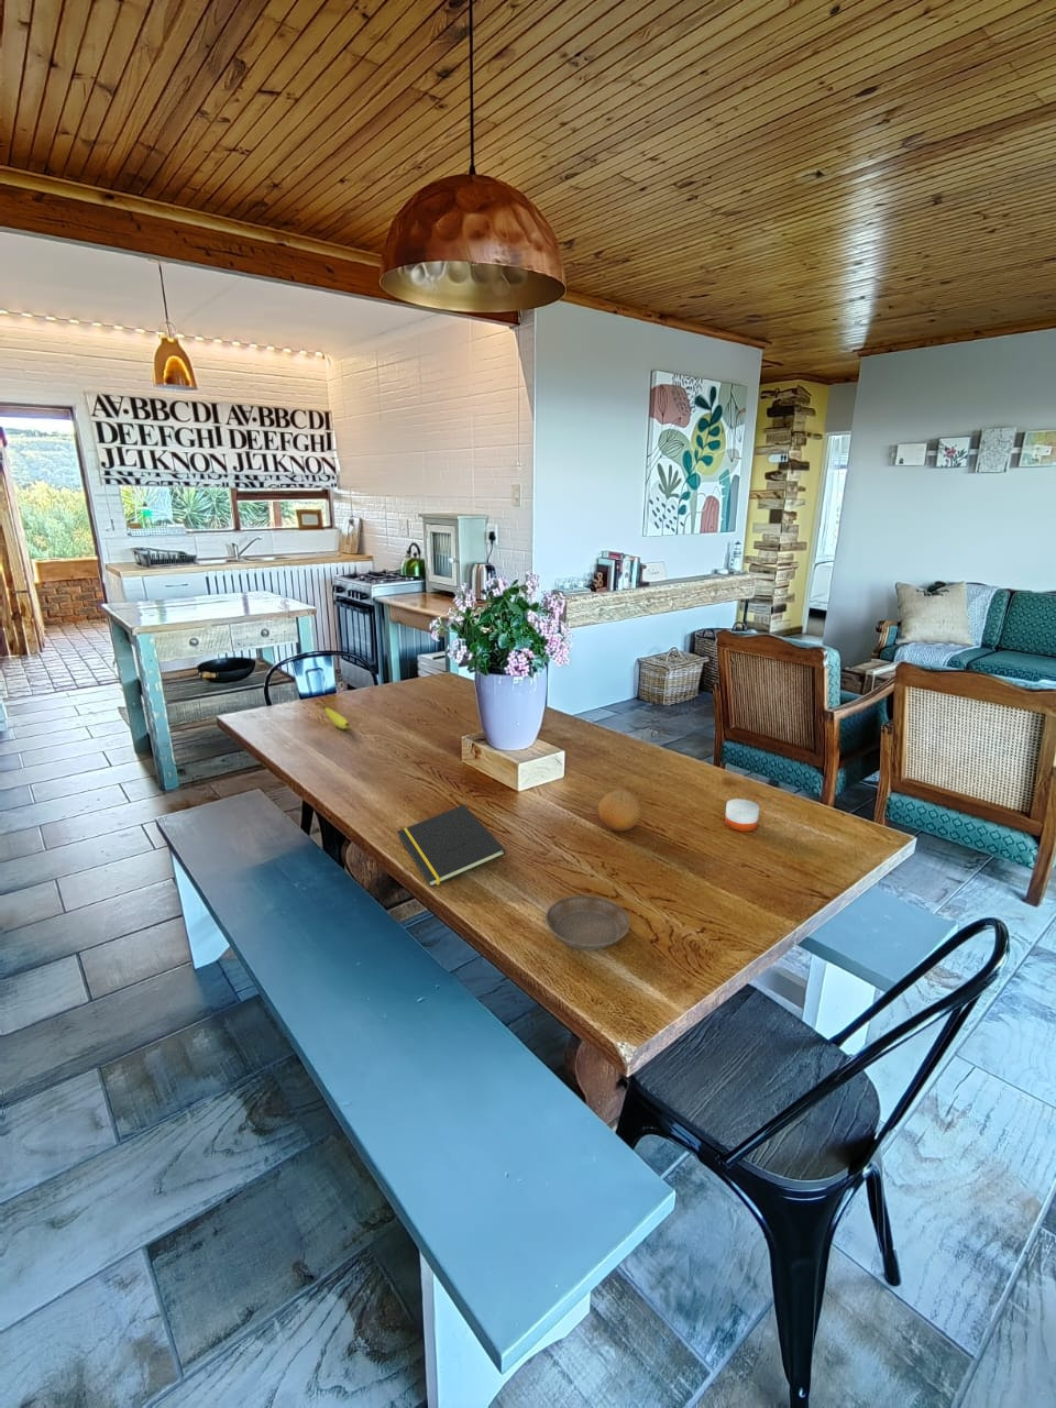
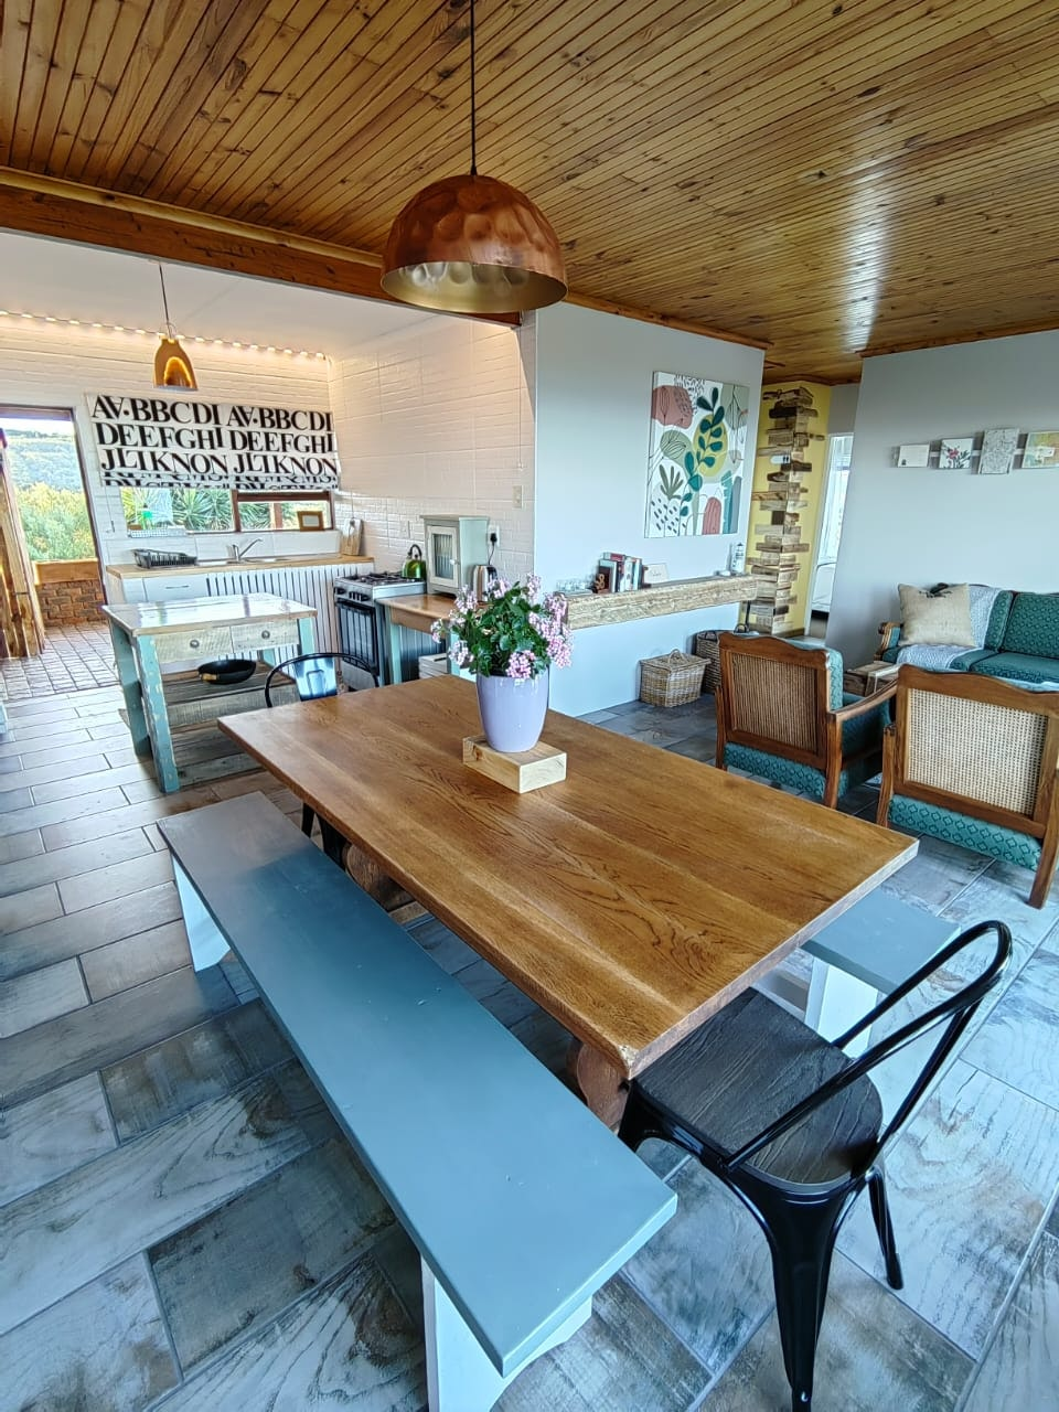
- fruit (619, 809)
- notepad (449, 841)
- banana (338, 718)
- saucer (587, 924)
- candle (742, 804)
